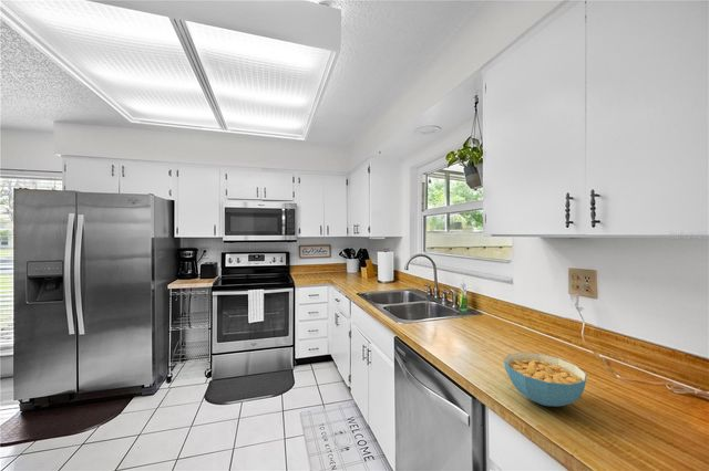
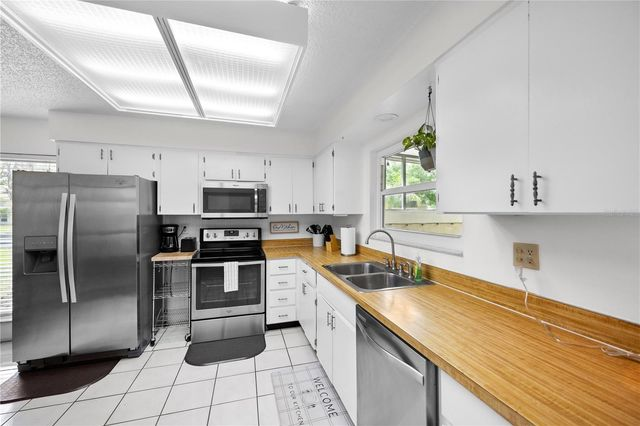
- cereal bowl (543, 383)
